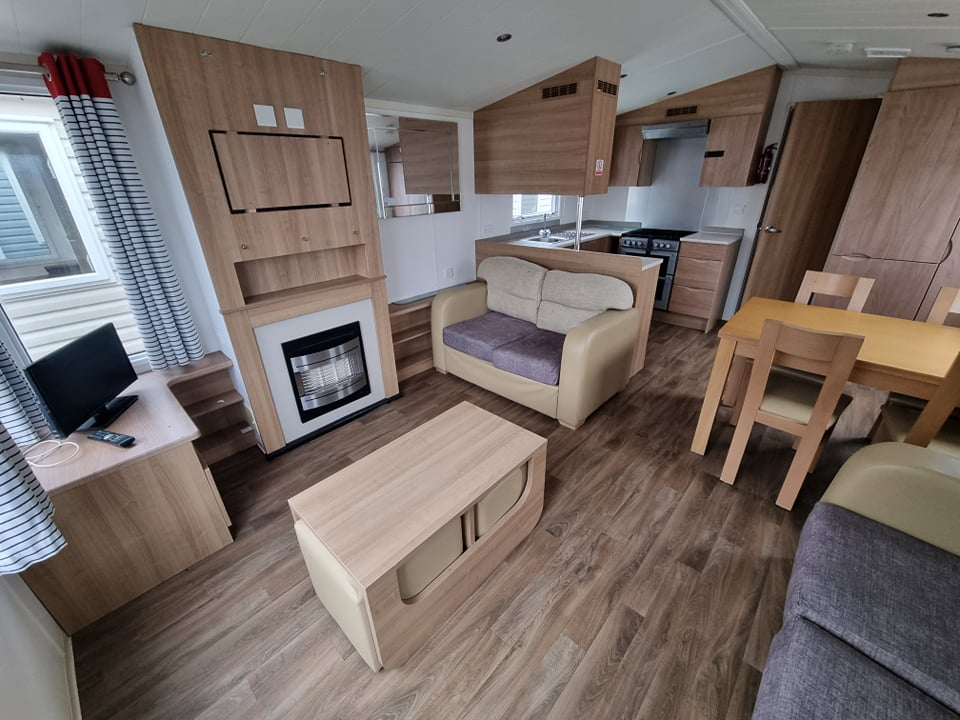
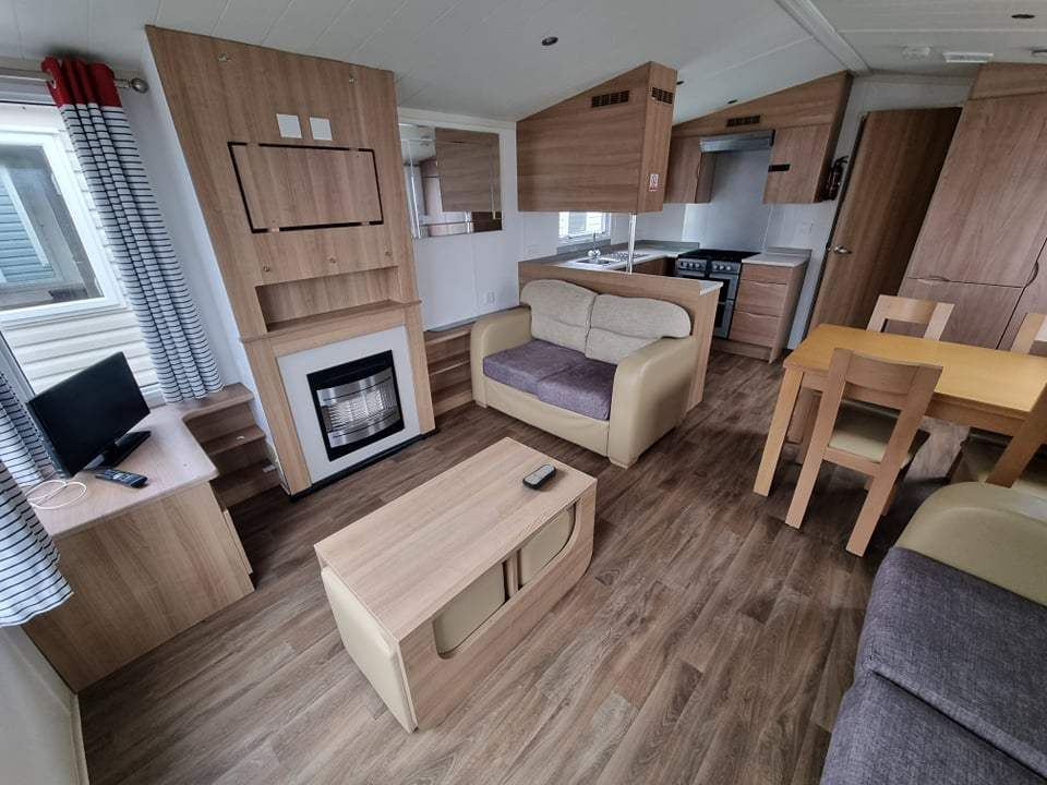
+ remote control (540, 475)
